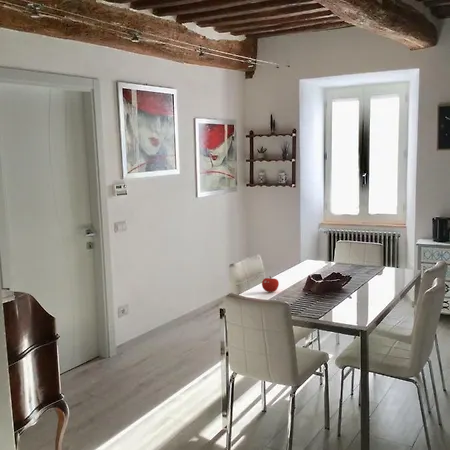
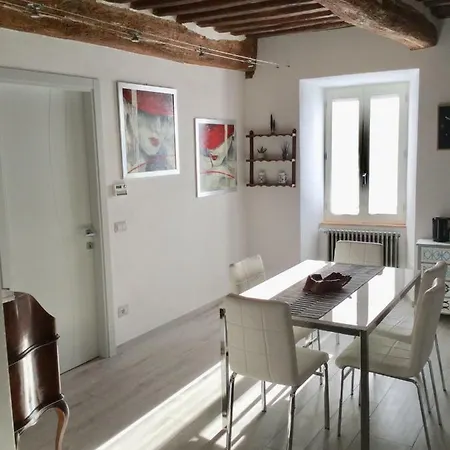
- fruit (270, 283)
